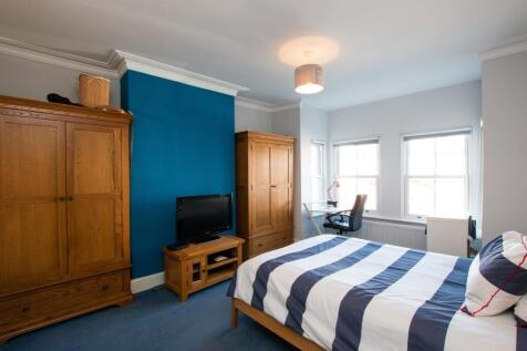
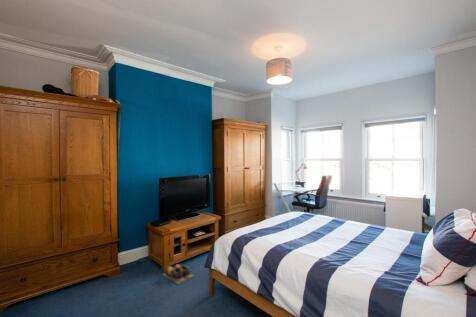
+ shoes (178, 270)
